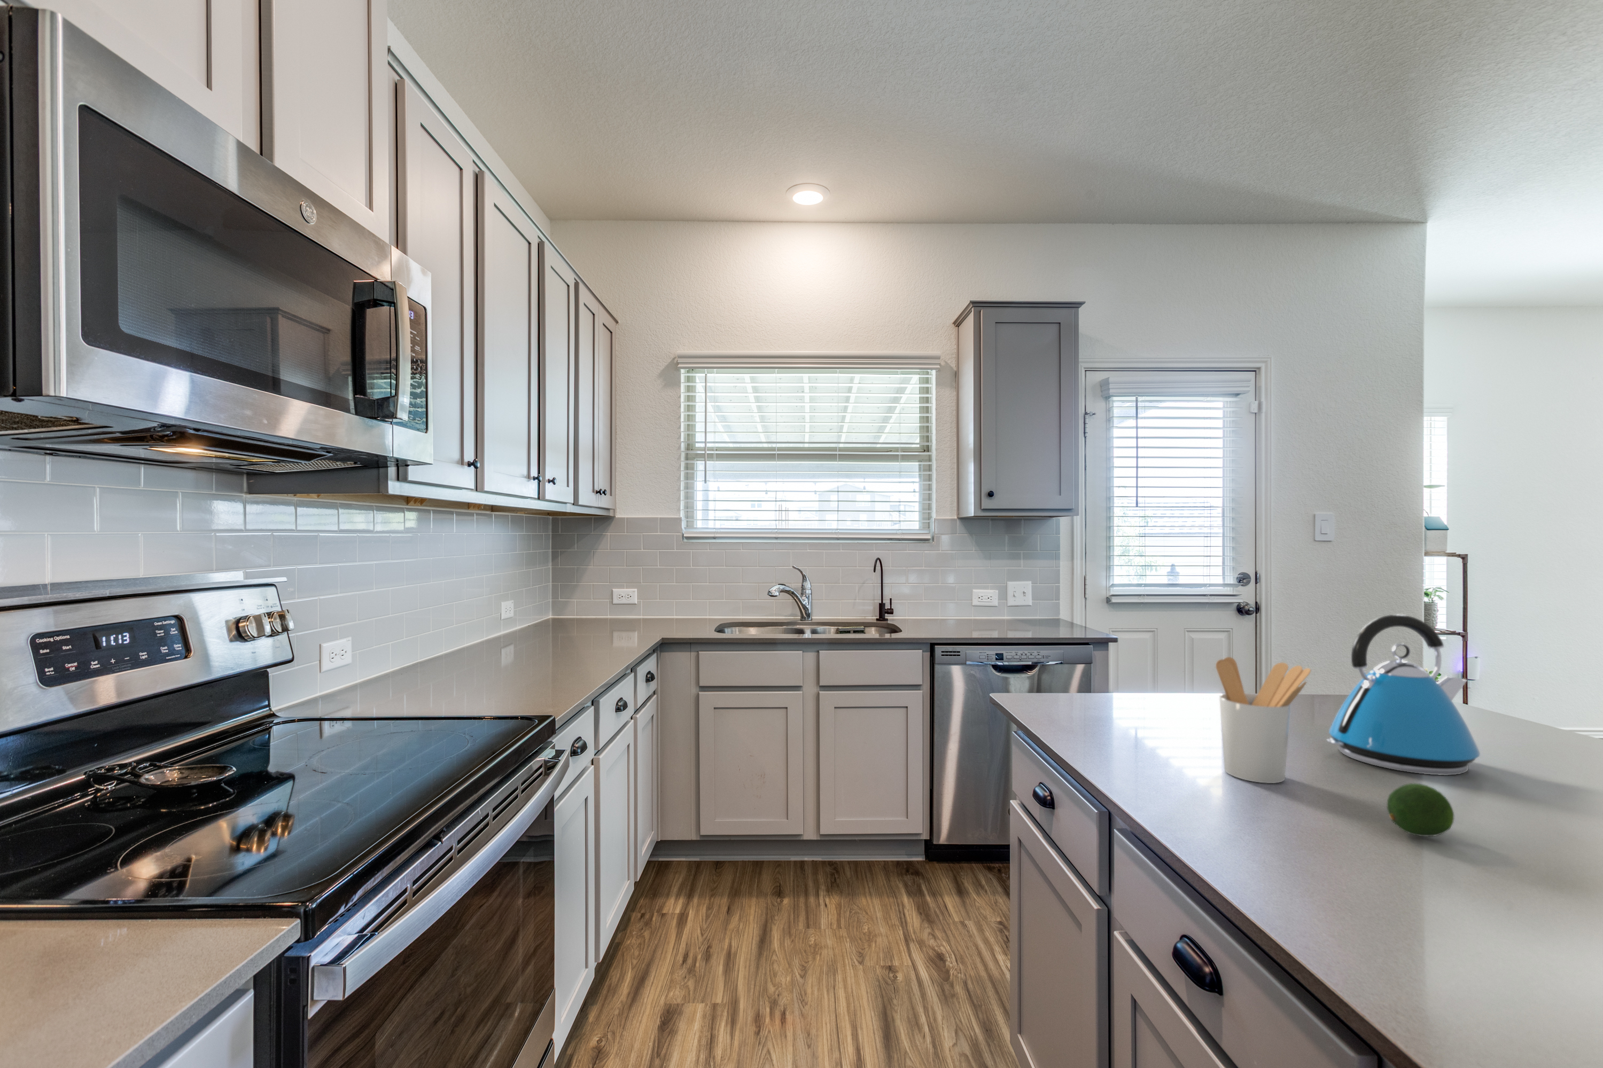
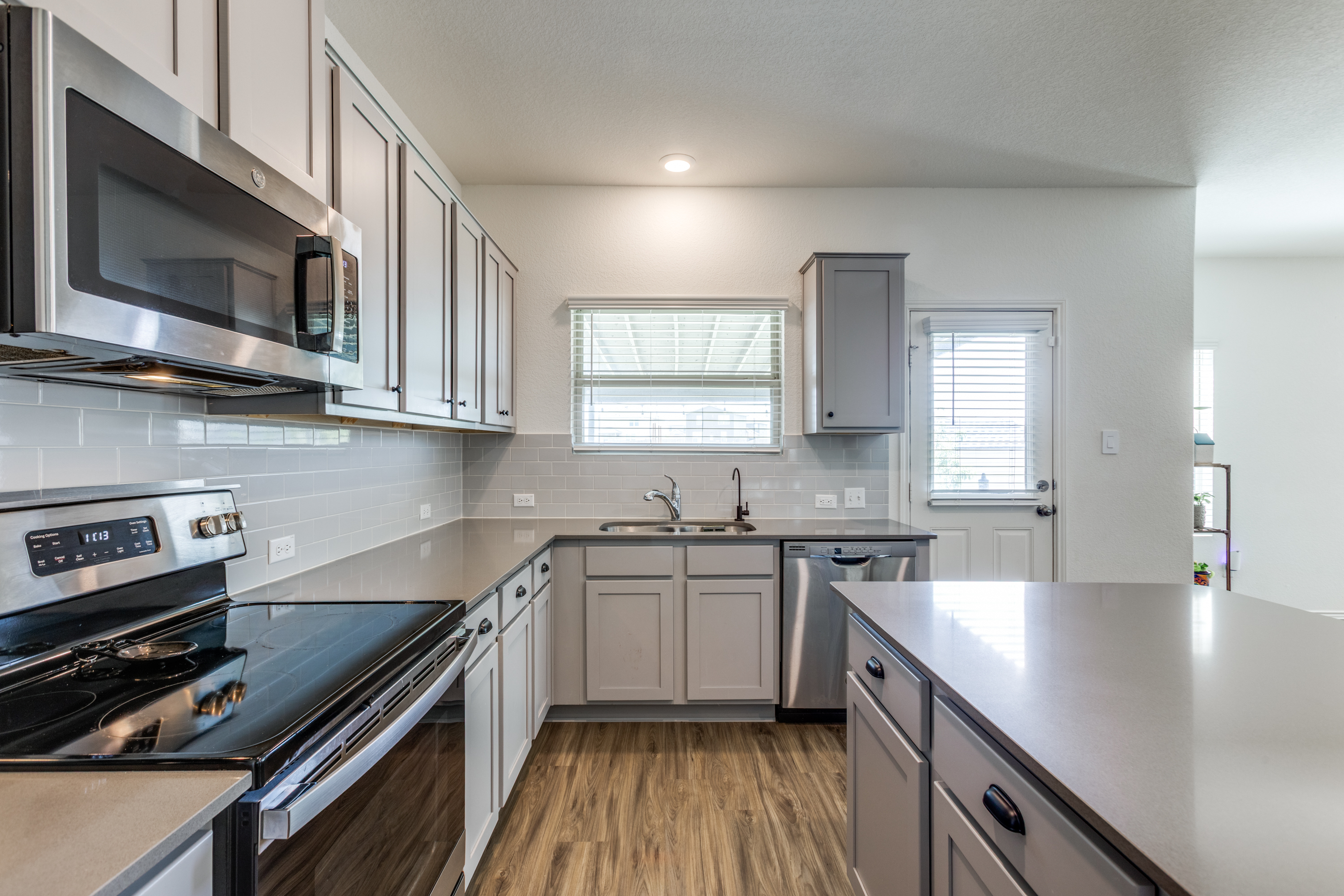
- kettle (1397, 687)
- utensil holder (1265, 718)
- fruit (1419, 809)
